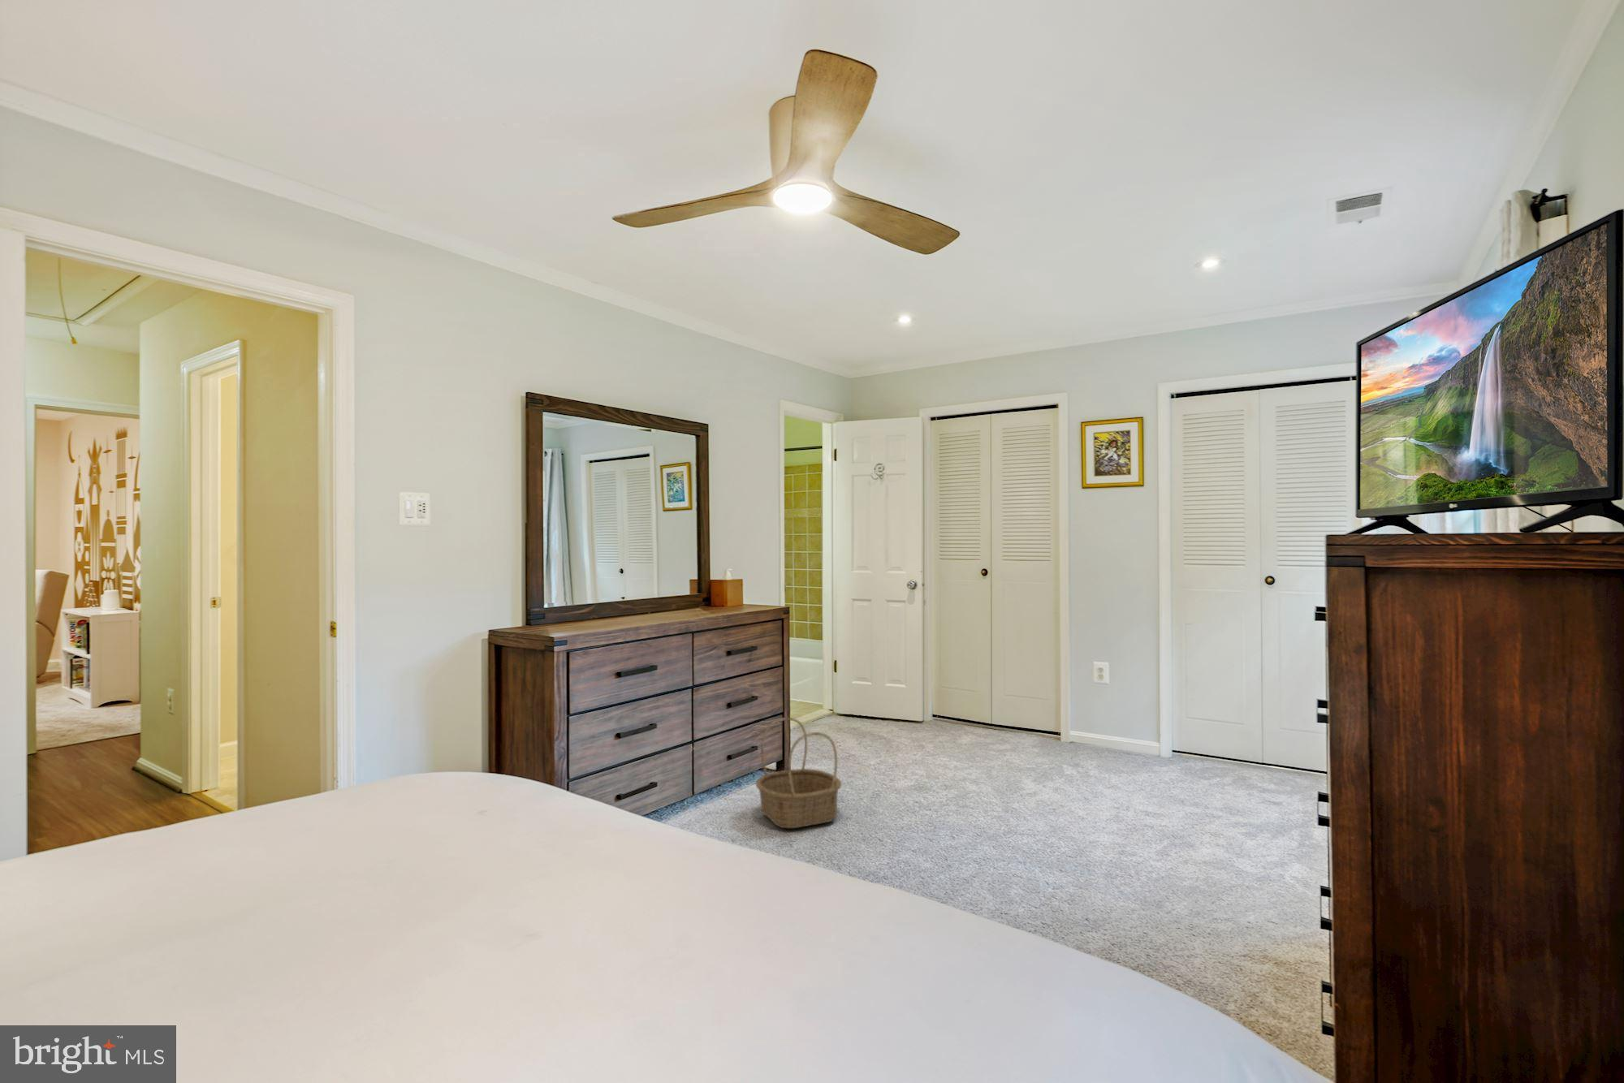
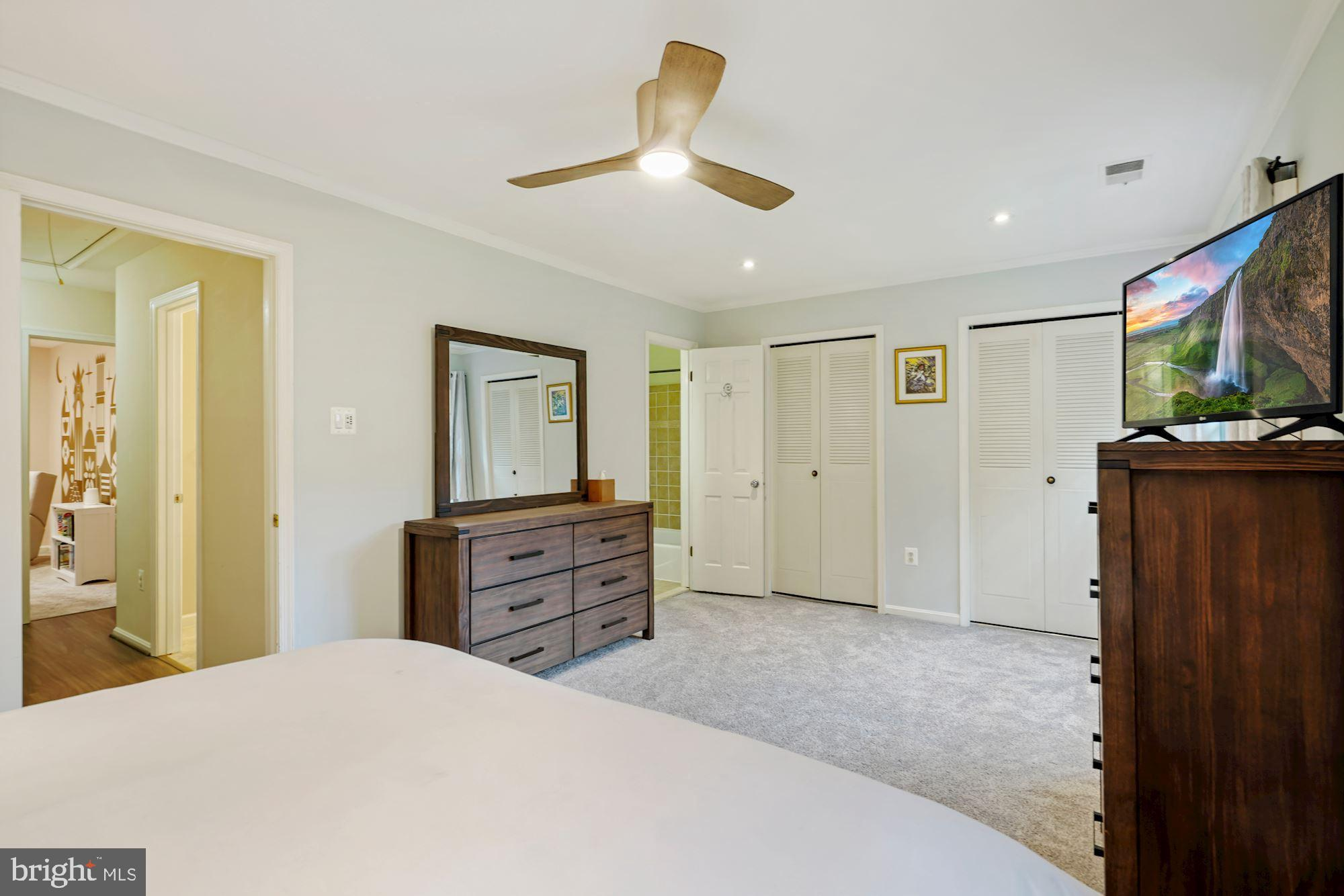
- basket (799, 771)
